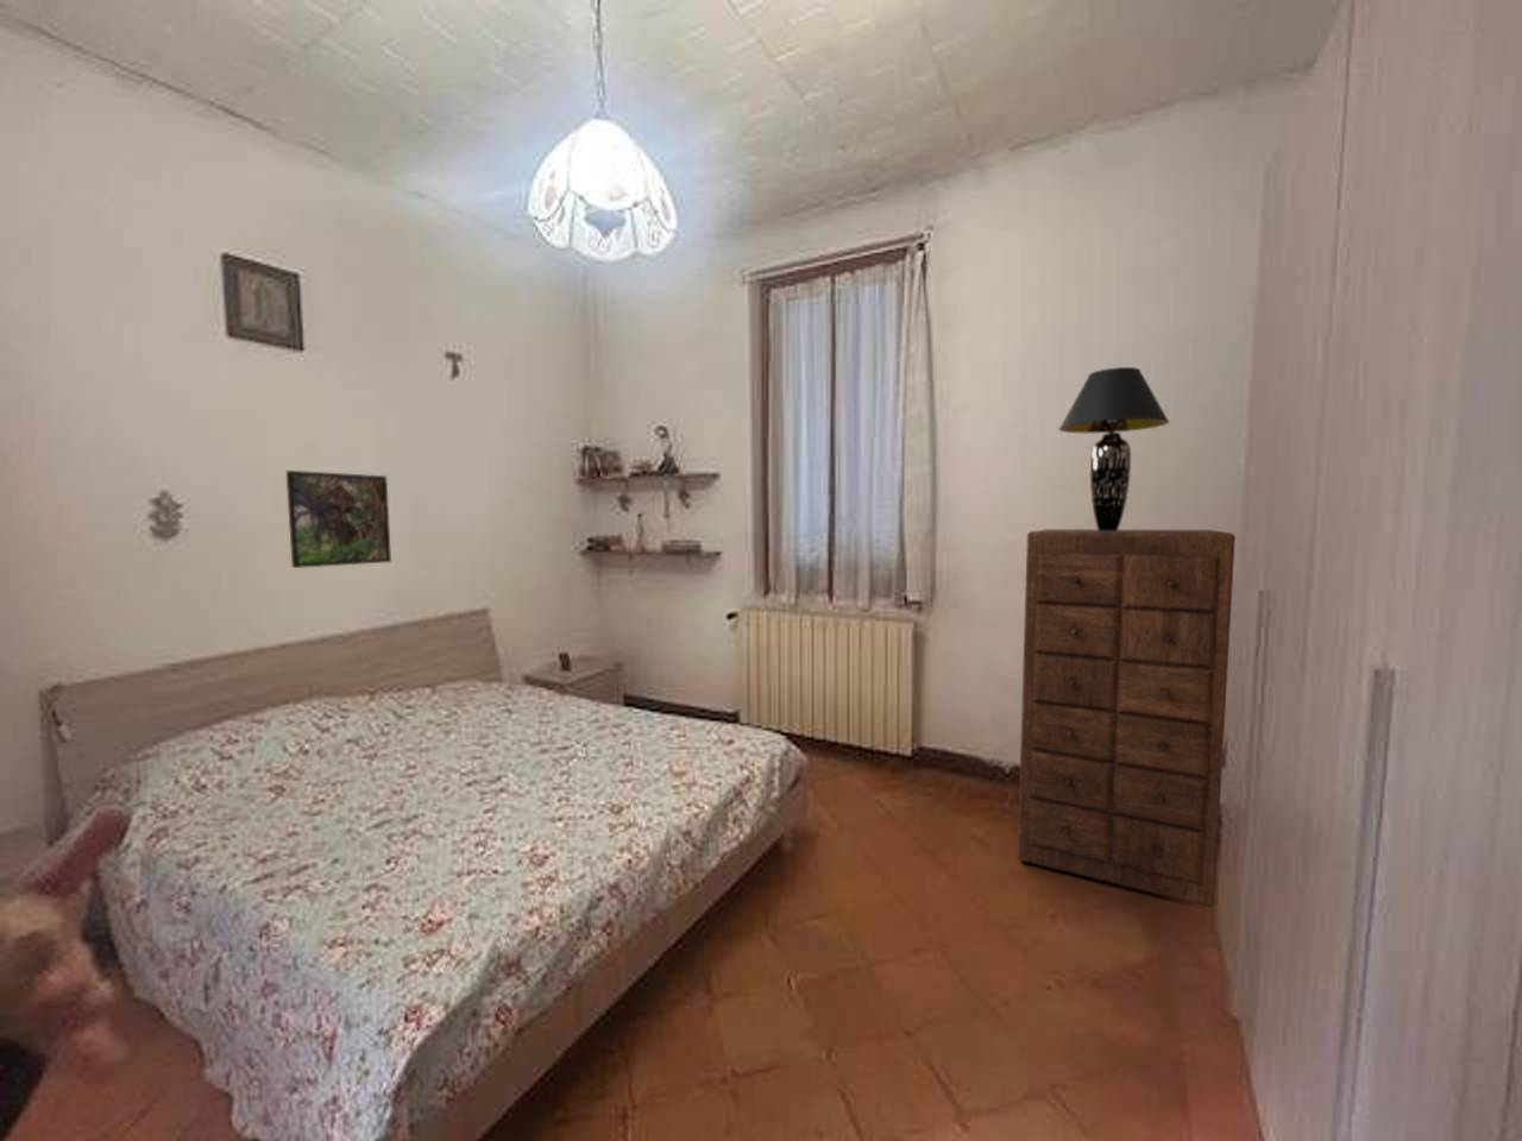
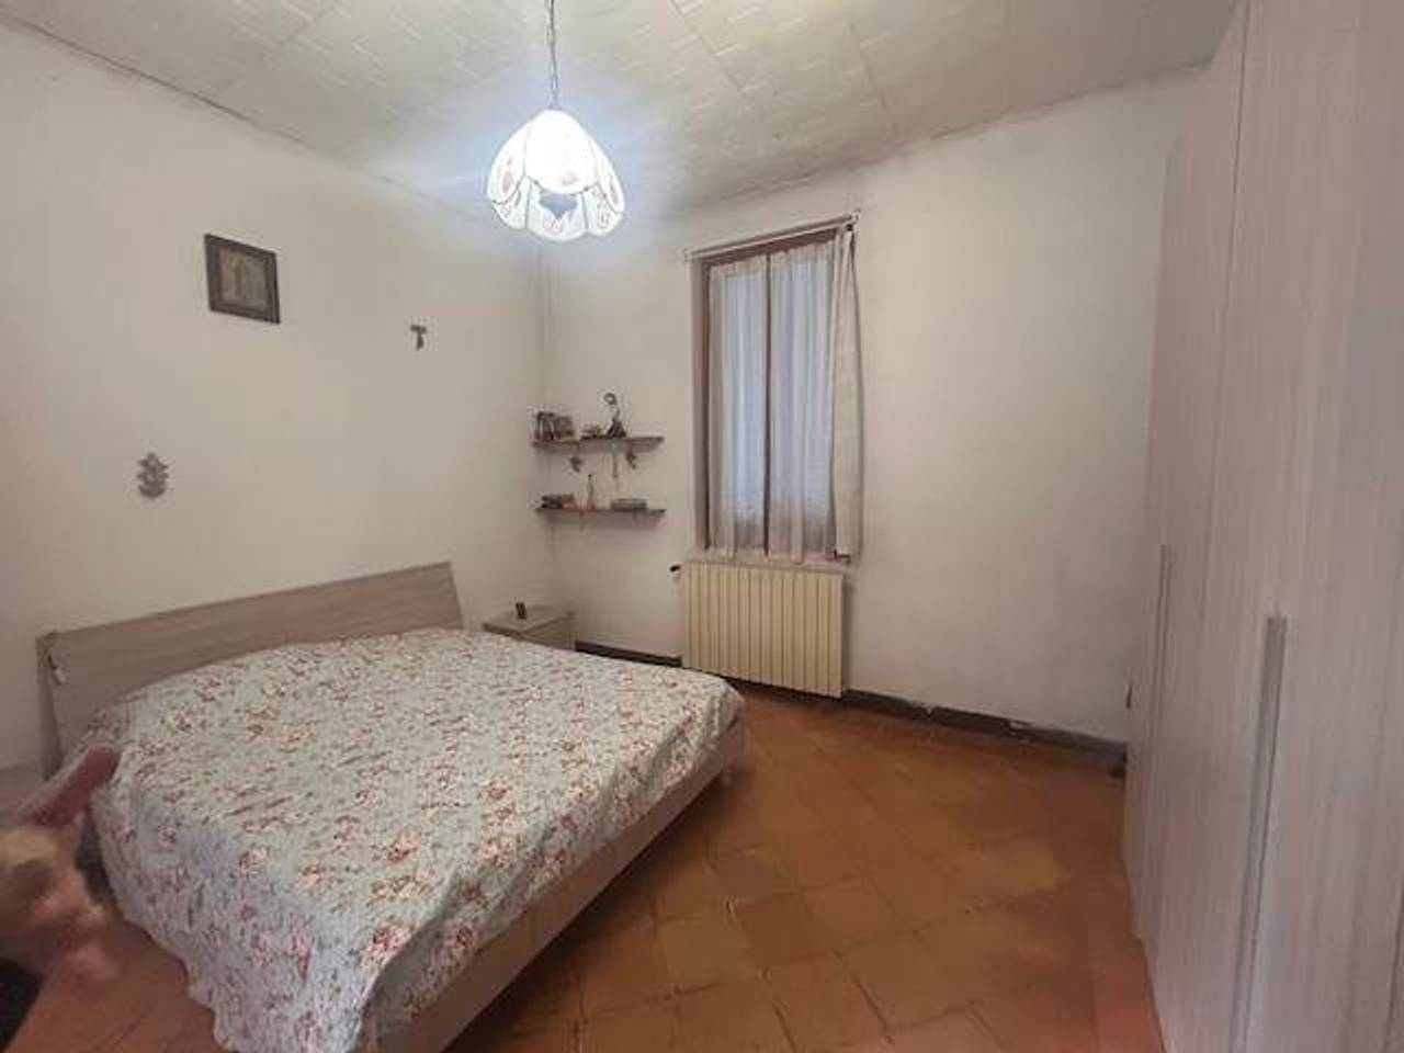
- table lamp (1111, 452)
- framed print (342, 519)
- dresser (1117, 692)
